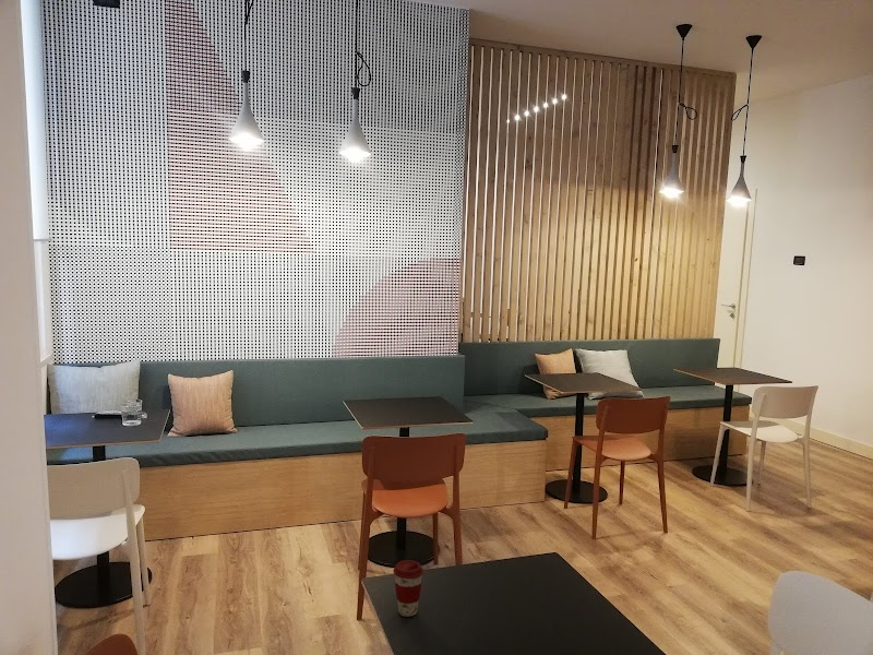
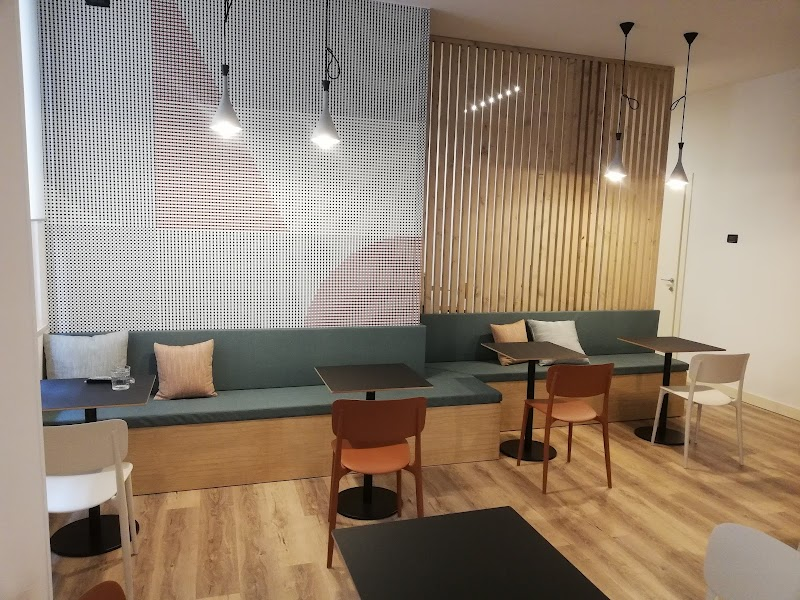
- coffee cup (407, 588)
